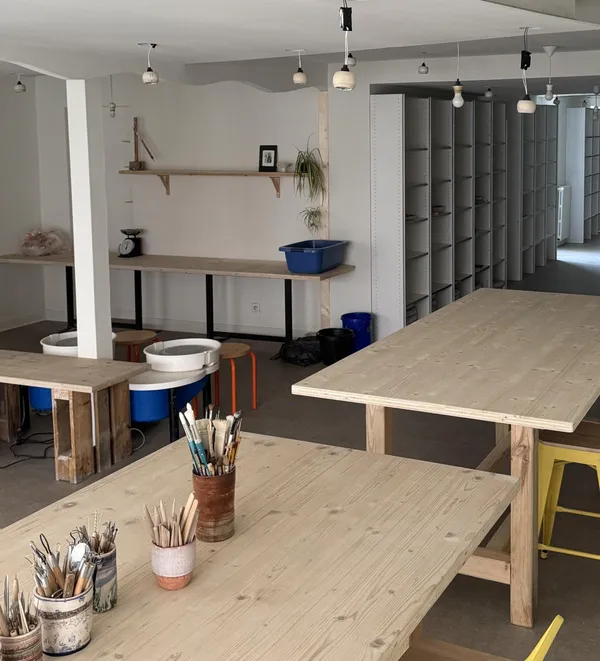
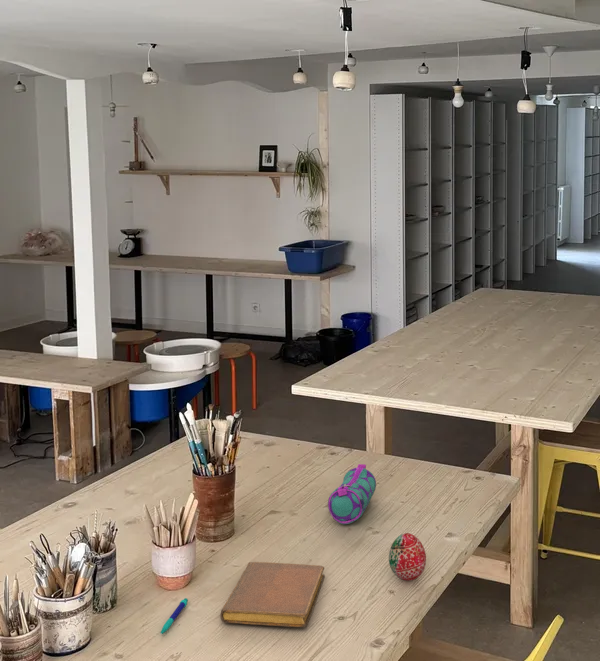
+ pencil case (353, 493)
+ notebook (275, 592)
+ pen (173, 616)
+ decorative egg (407, 556)
